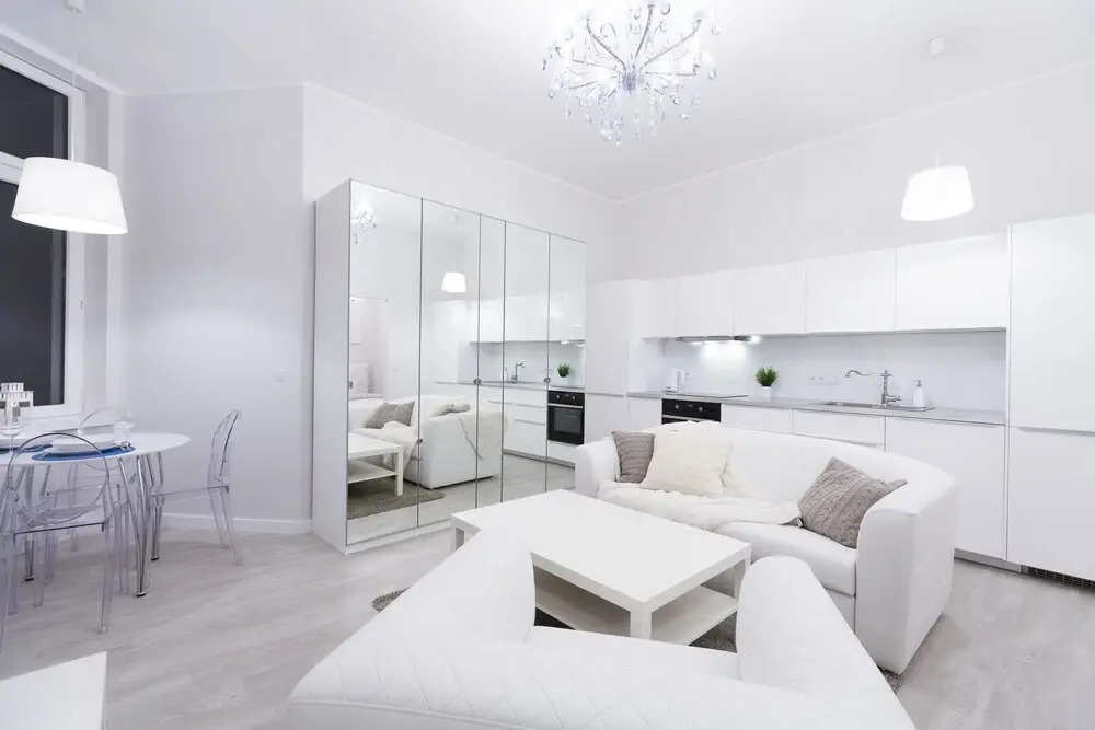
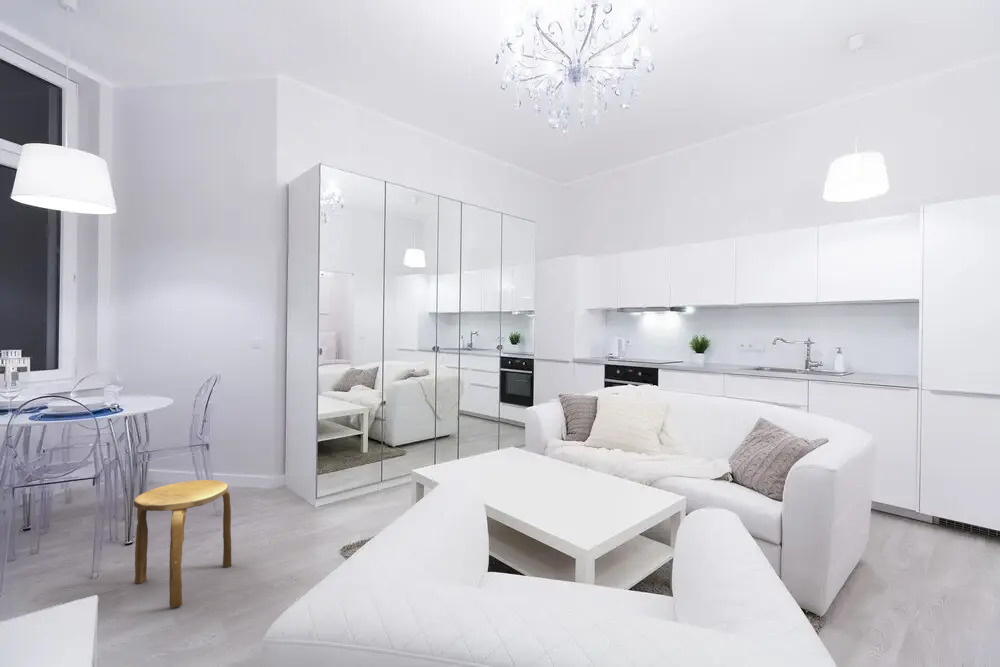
+ stool (181, 538)
